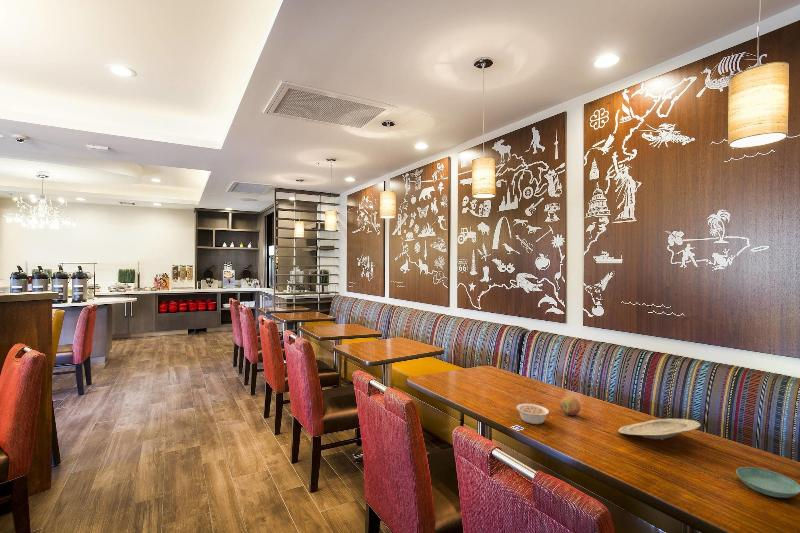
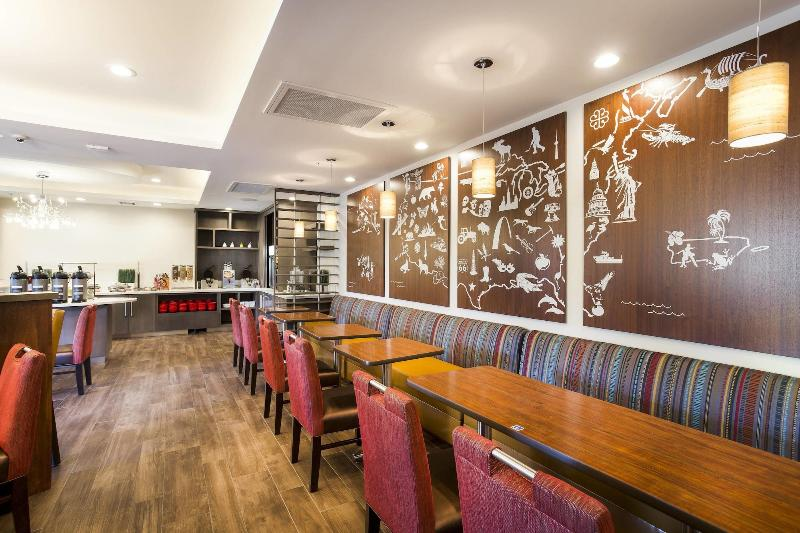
- fruit (570, 405)
- saucer (767, 483)
- legume (533, 413)
- plate (657, 427)
